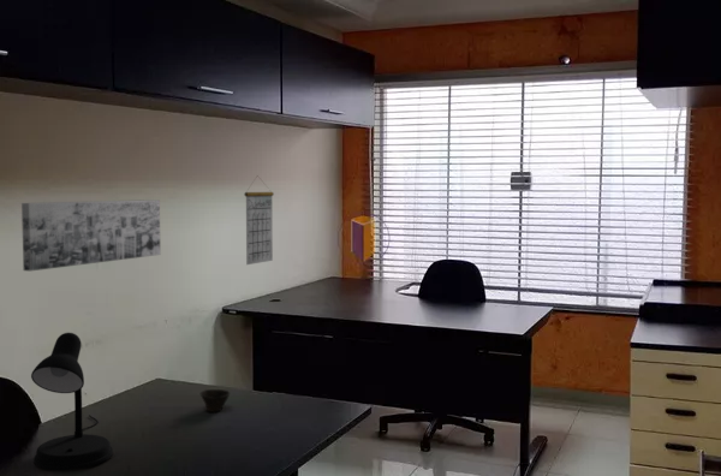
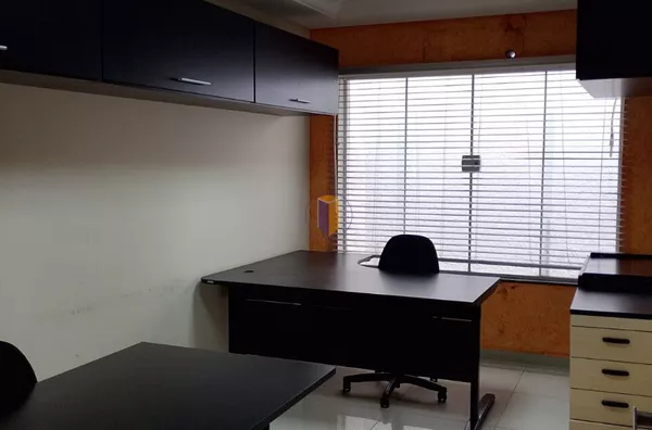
- wall art (97, 231)
- desk lamp (79, 383)
- cup (214, 400)
- calendar (258, 219)
